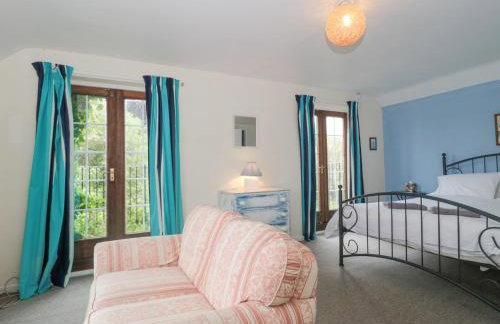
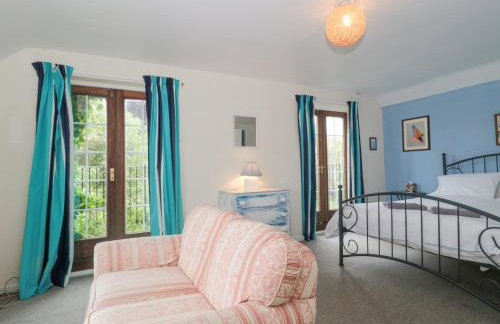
+ wall art (415, 134)
